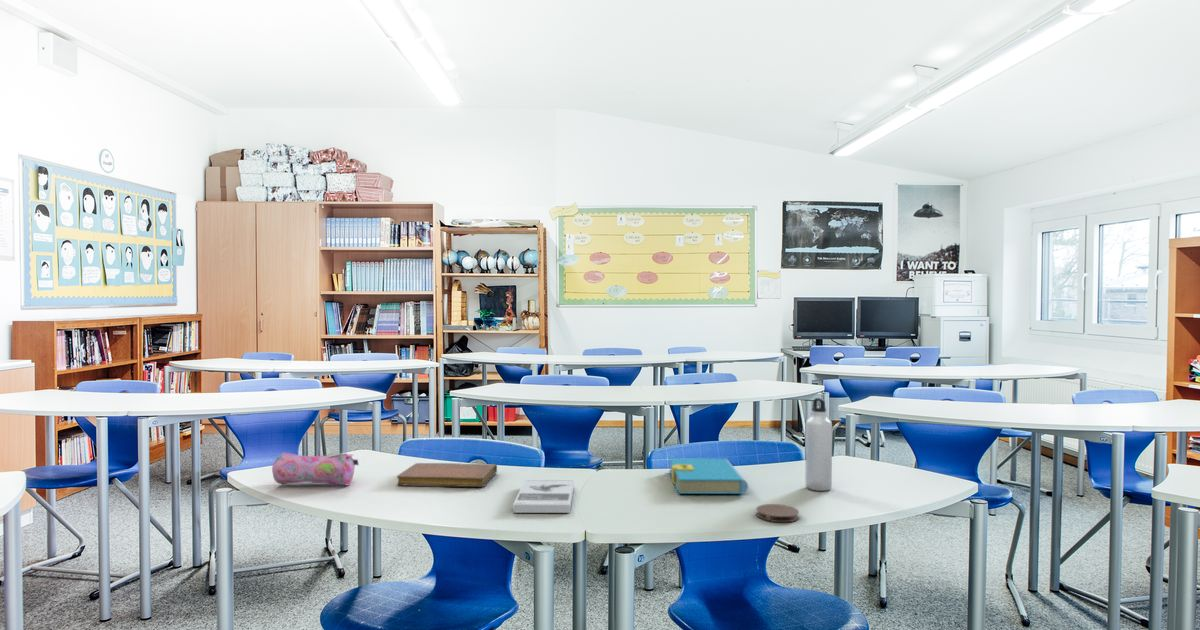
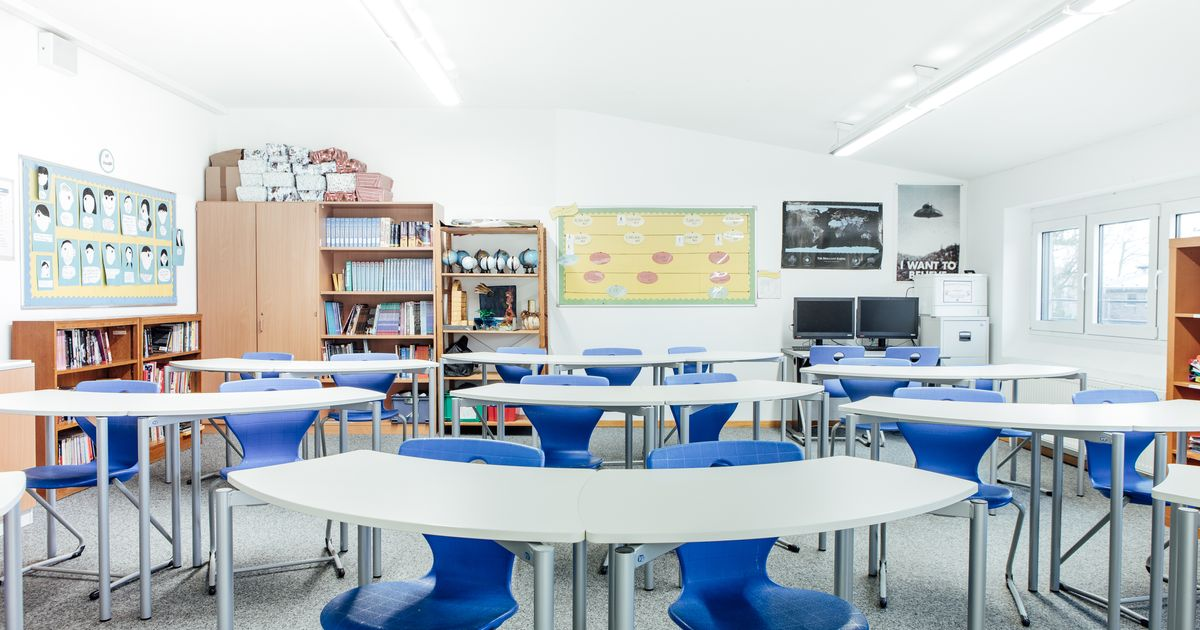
- coaster (777, 512)
- book (545, 495)
- pencil case (315, 468)
- book (705, 474)
- notebook (448, 474)
- water bottle (818, 443)
